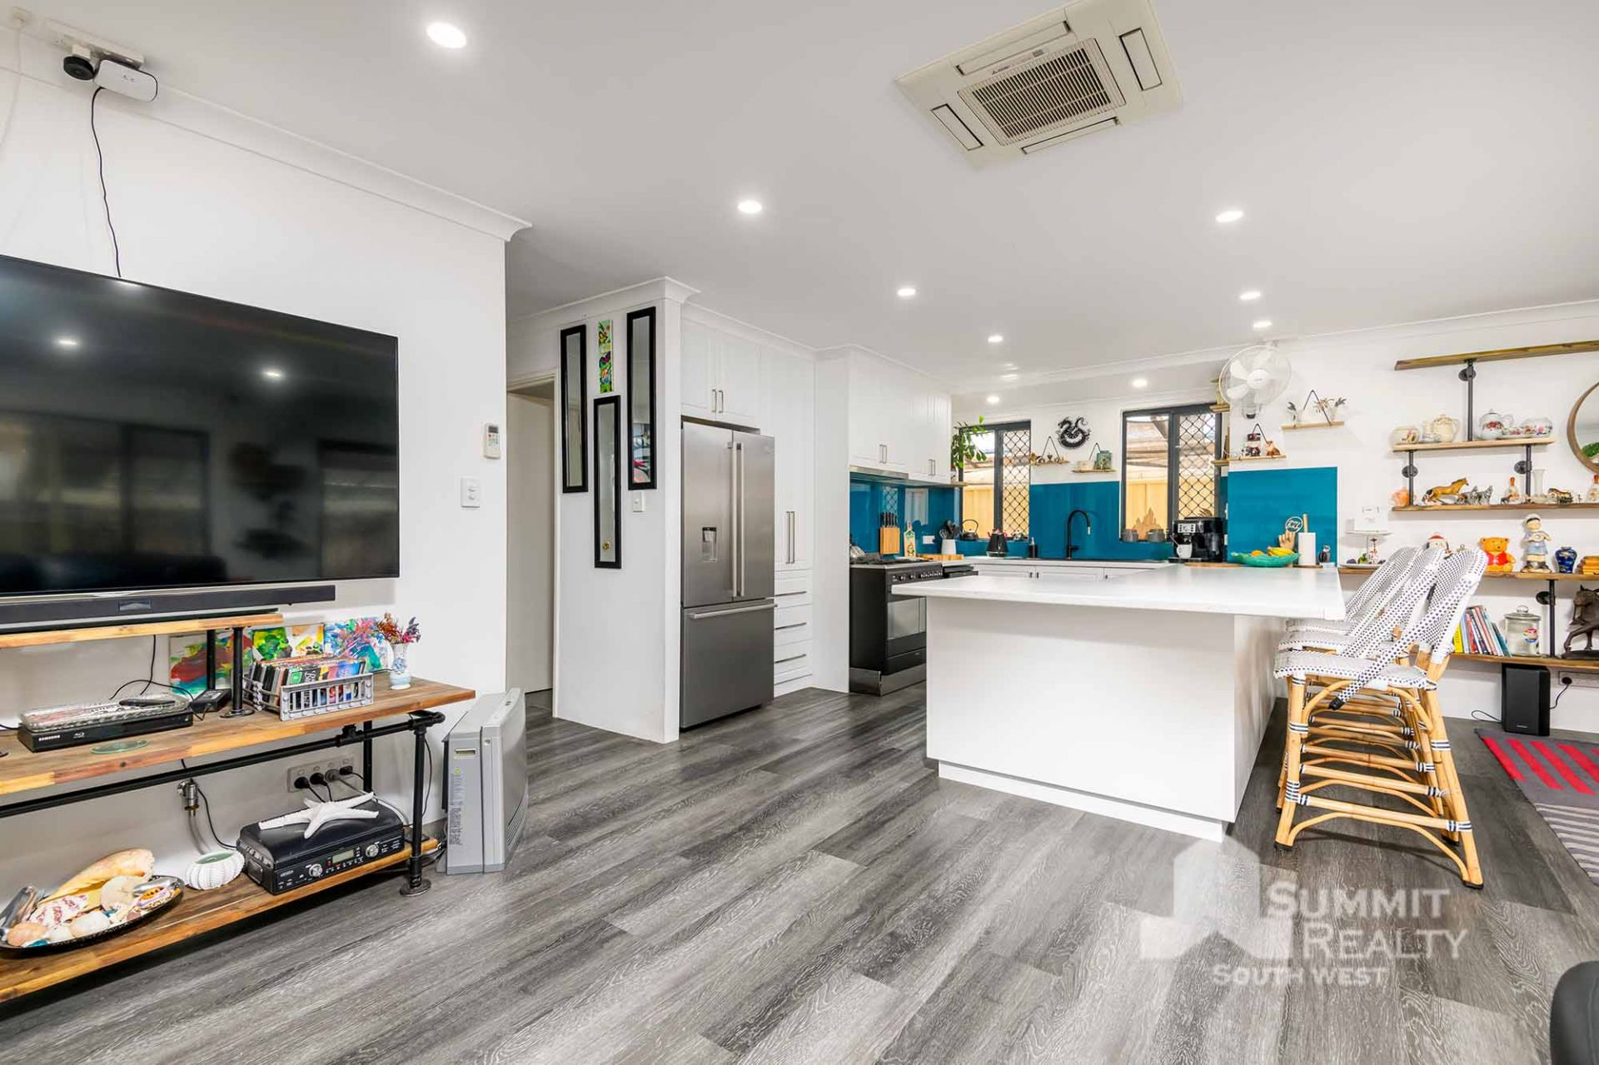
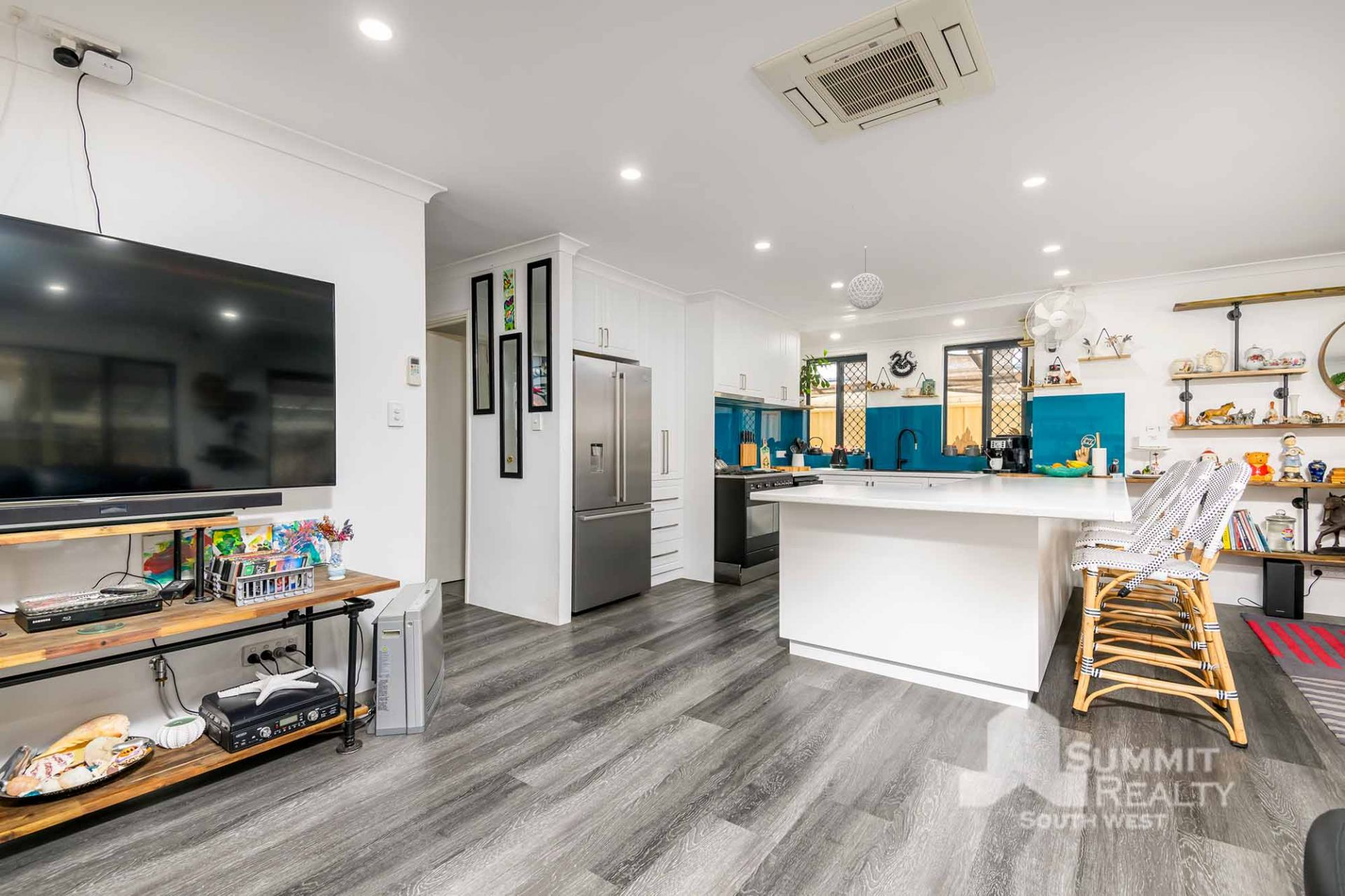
+ pendant light (865, 277)
